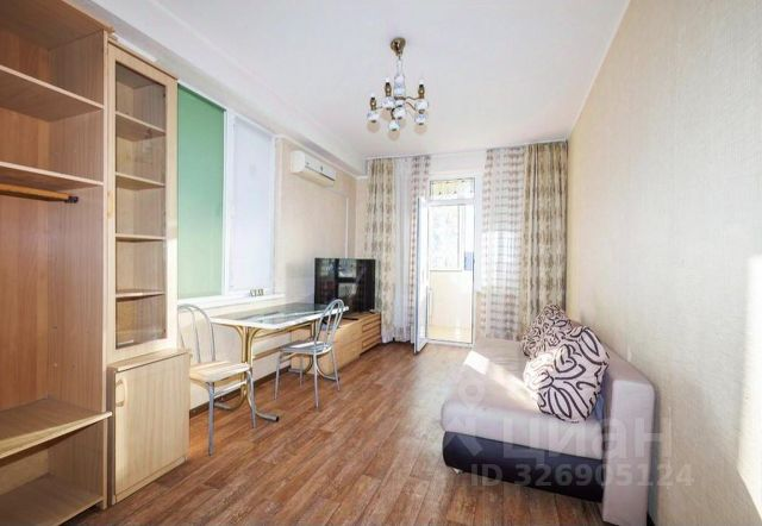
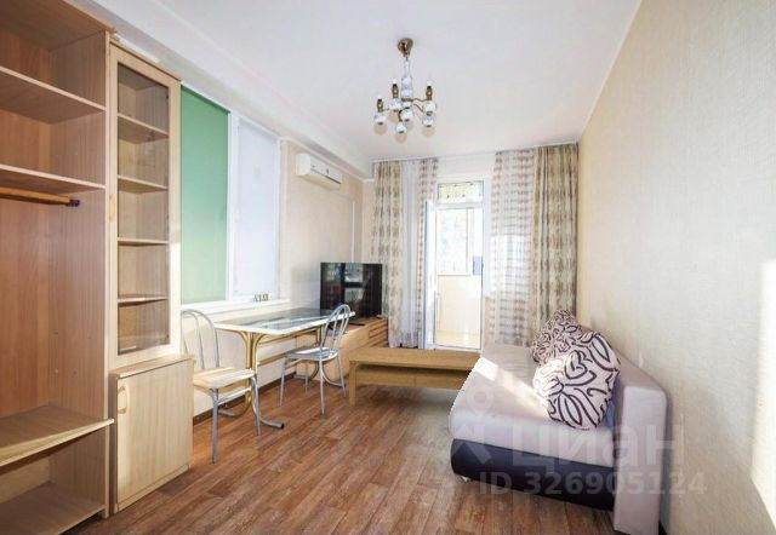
+ coffee table (416, 376)
